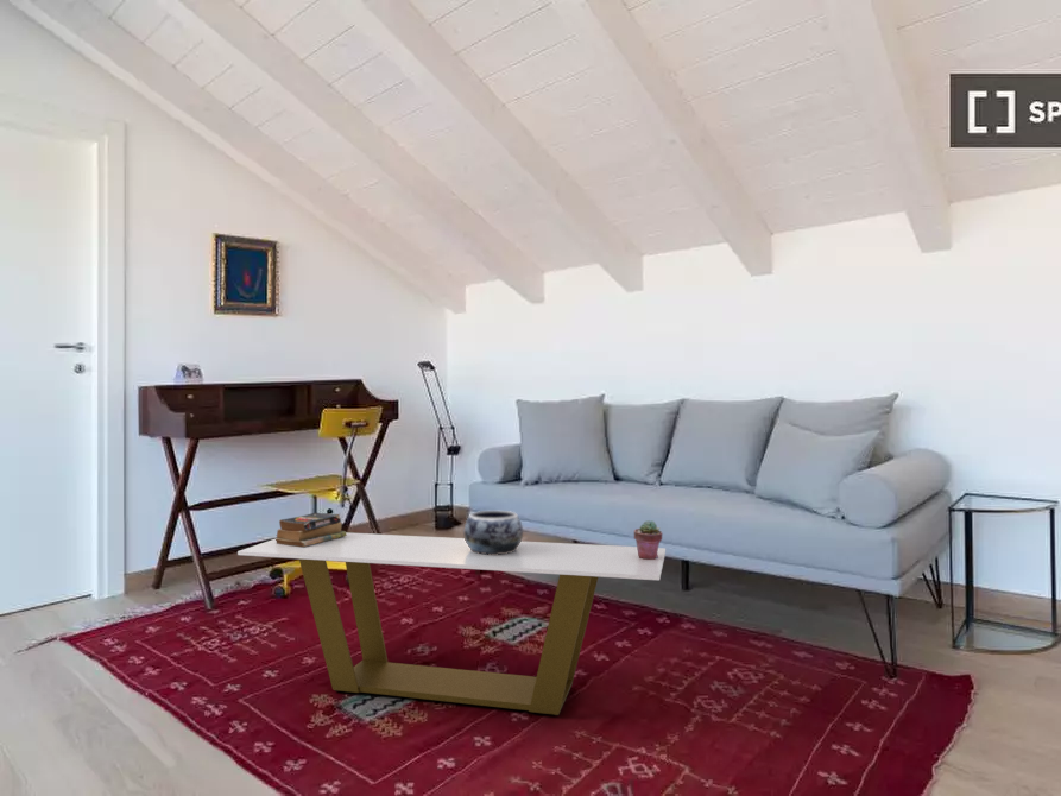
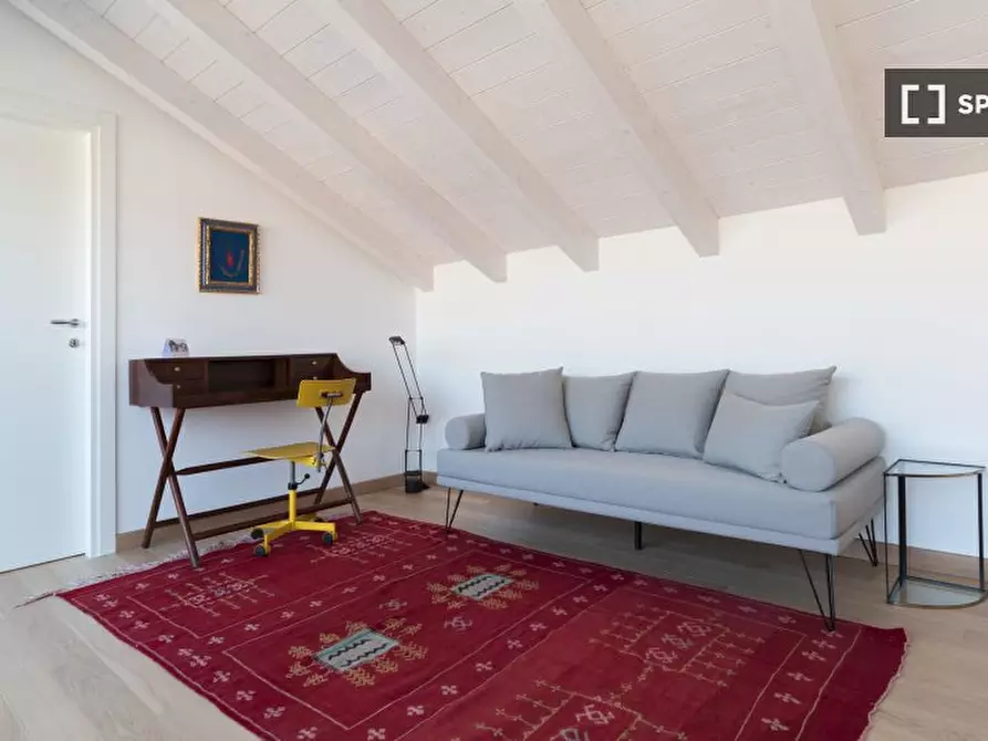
- coffee table (448, 668)
- potted succulent (648, 538)
- books (311, 527)
- decorative bowl (493, 531)
